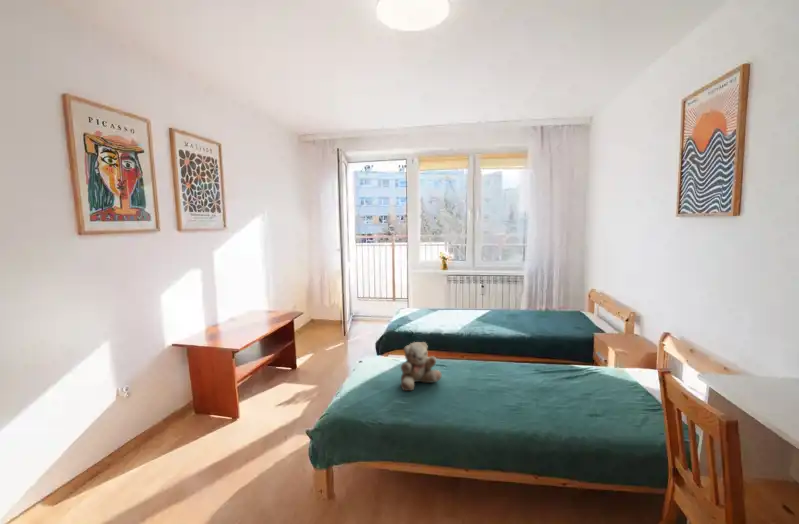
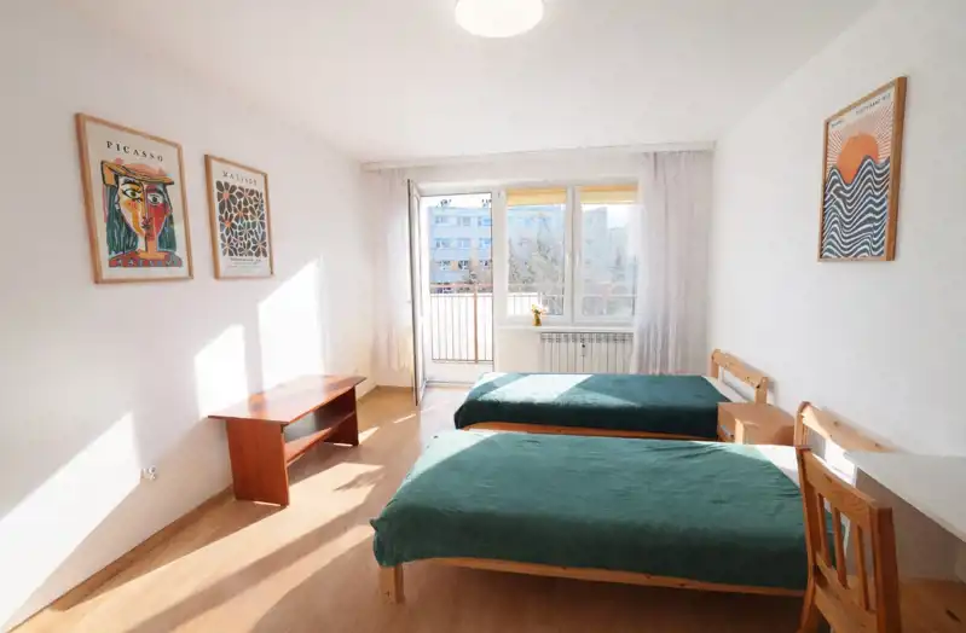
- teddy bear (419, 365)
